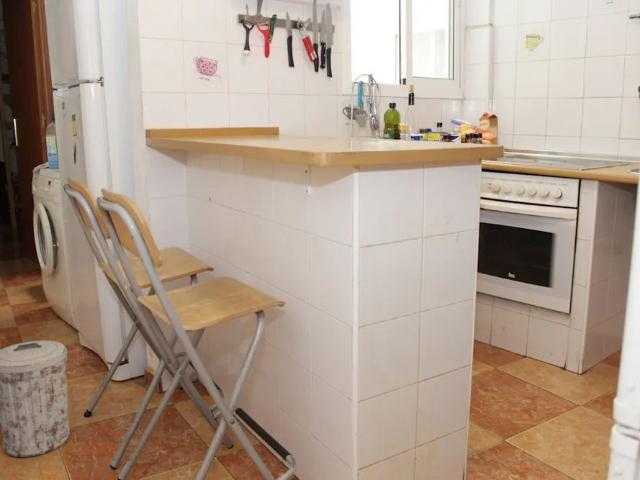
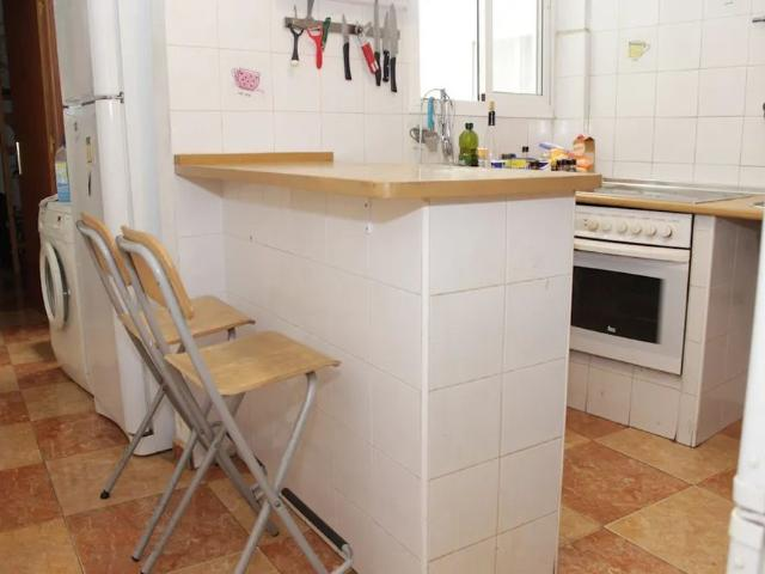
- trash can (32, 393)
